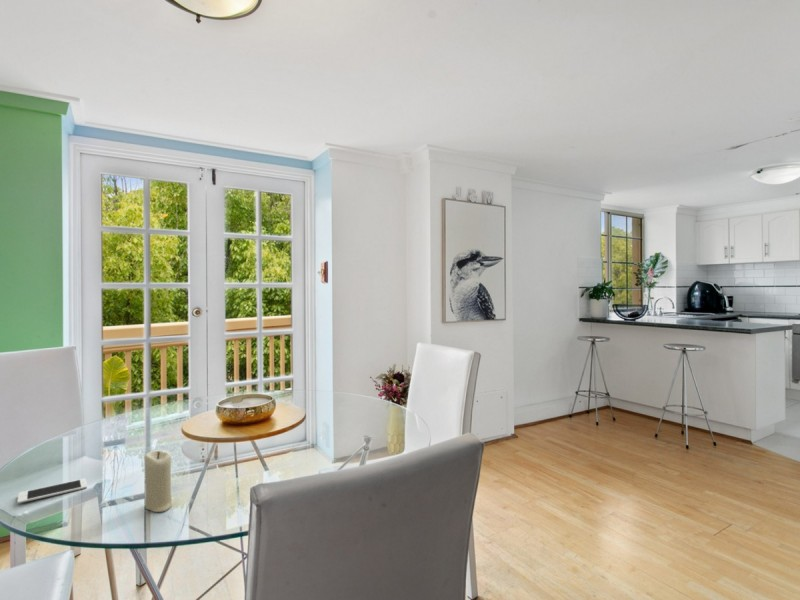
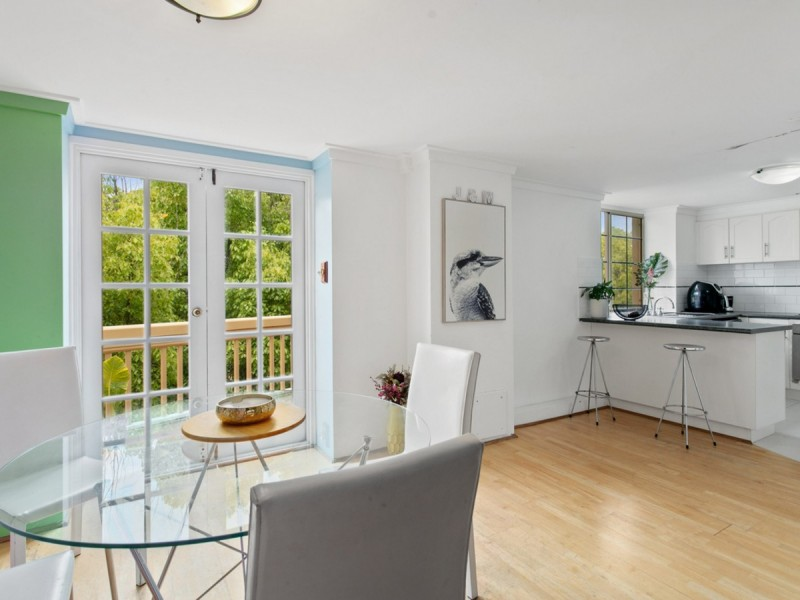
- candle (159, 478)
- cell phone (53, 490)
